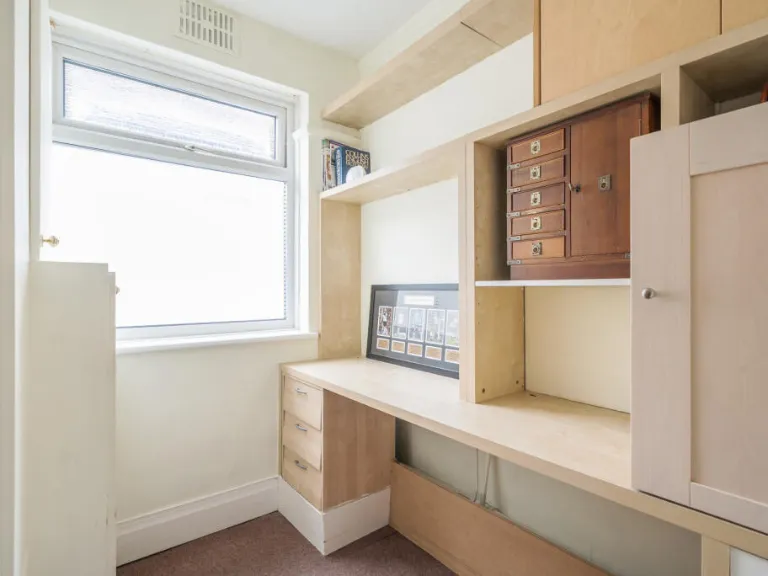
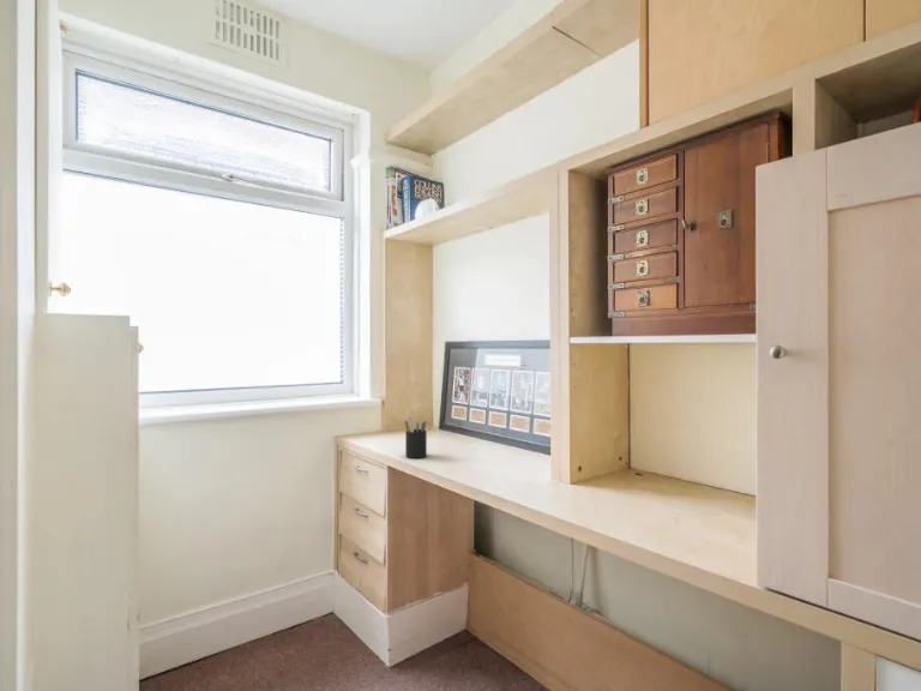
+ pen holder (415, 435)
